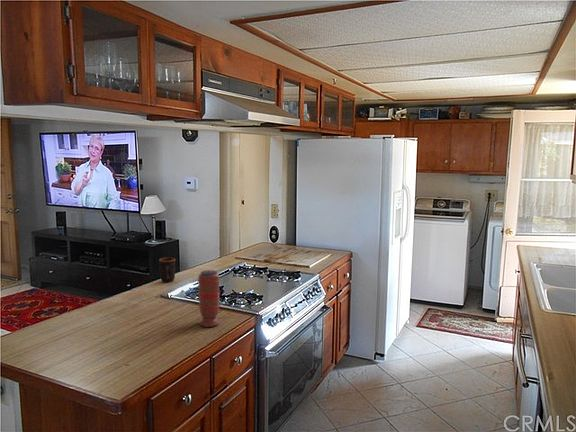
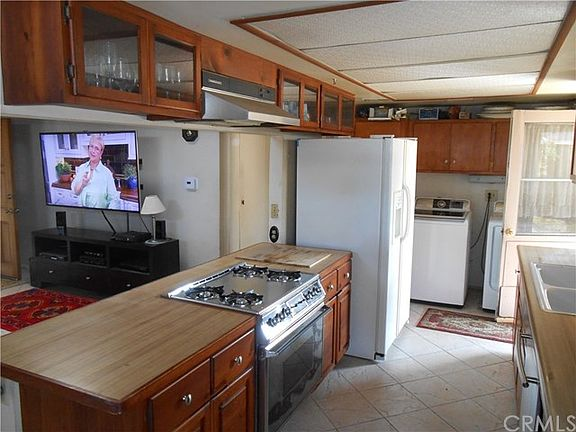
- mug (167, 270)
- spice grinder (209, 297)
